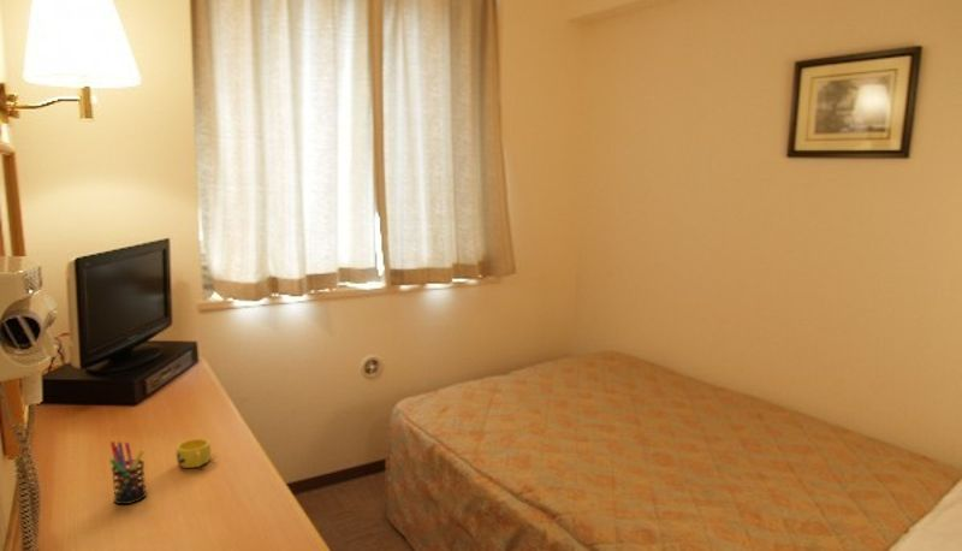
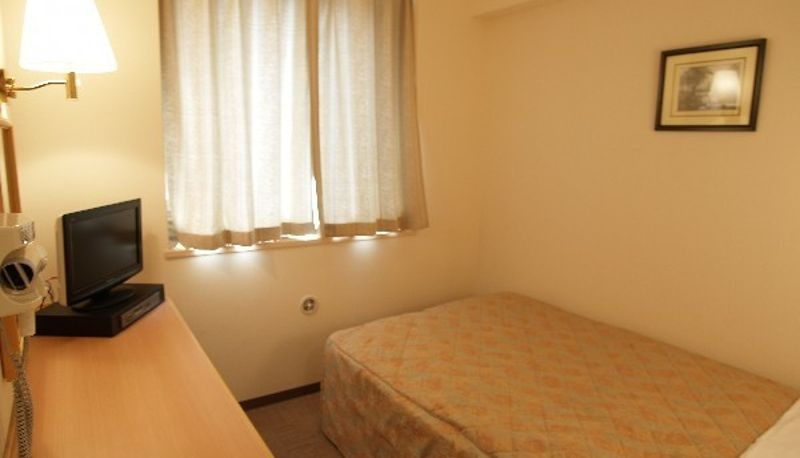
- cup (194, 455)
- pen holder (124, 470)
